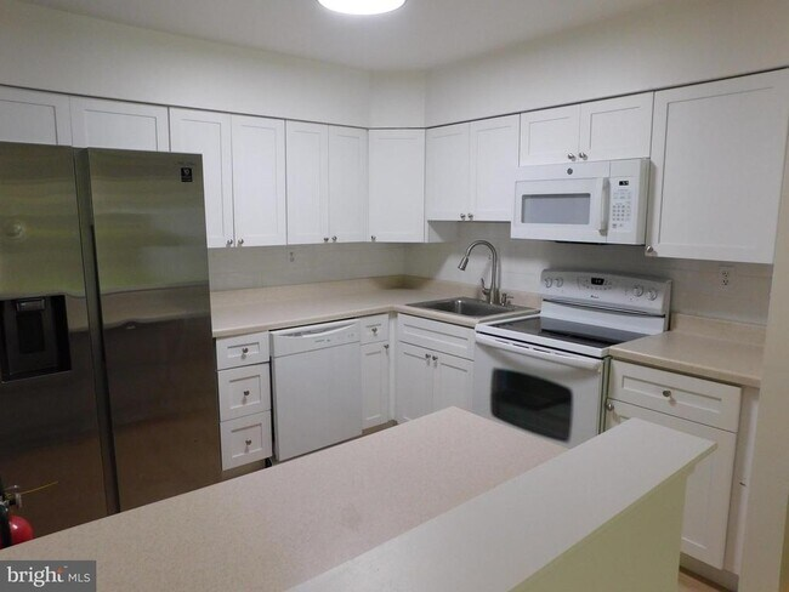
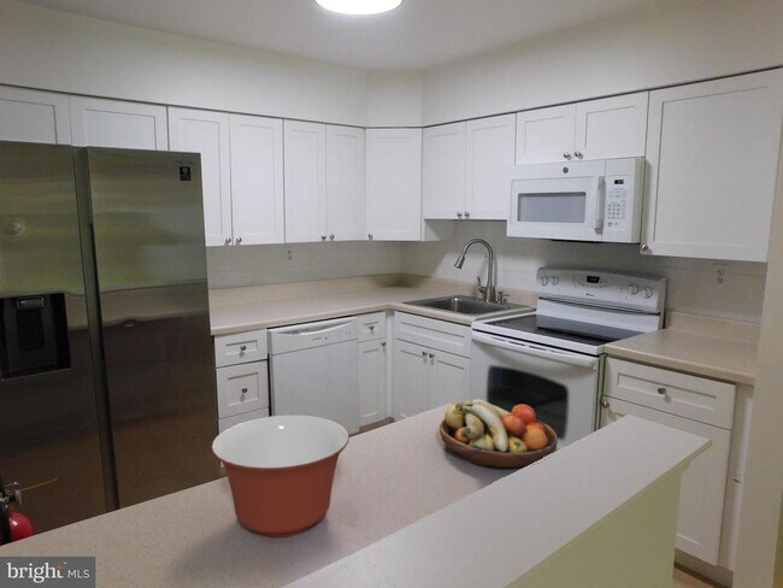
+ mixing bowl (282, 478)
+ fruit bowl (498, 425)
